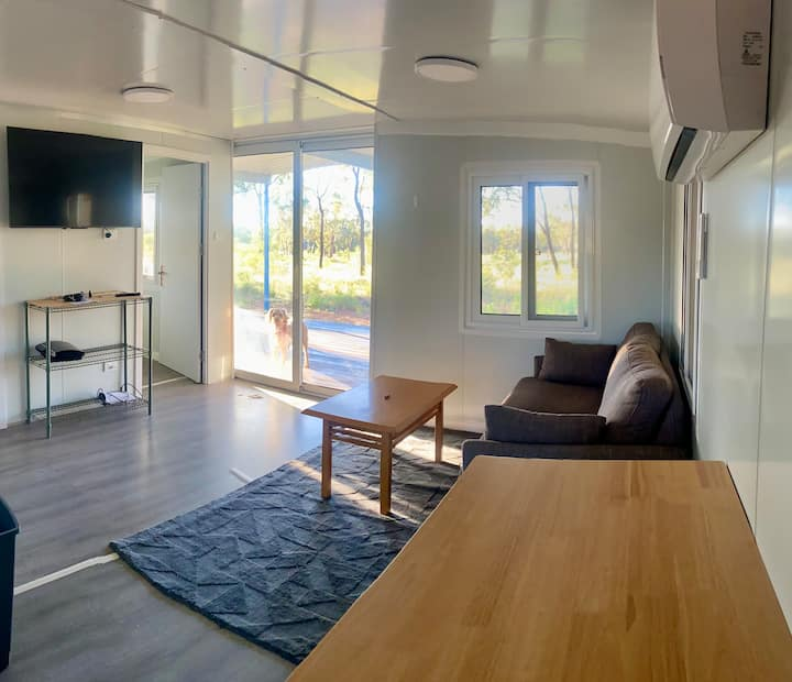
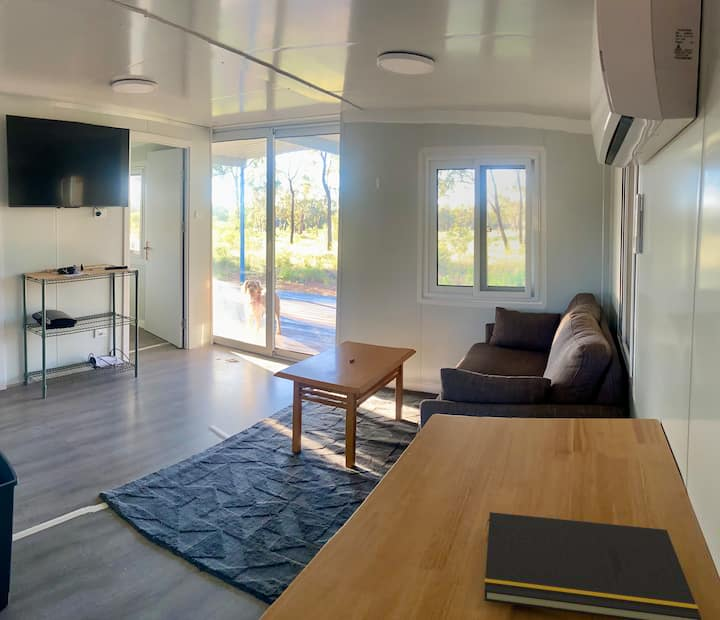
+ notepad (581, 562)
